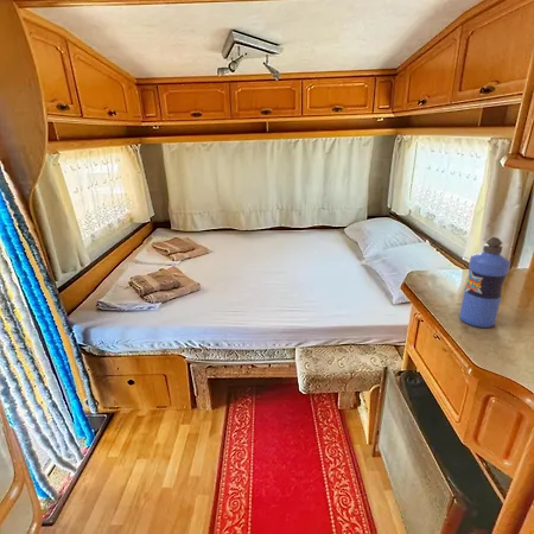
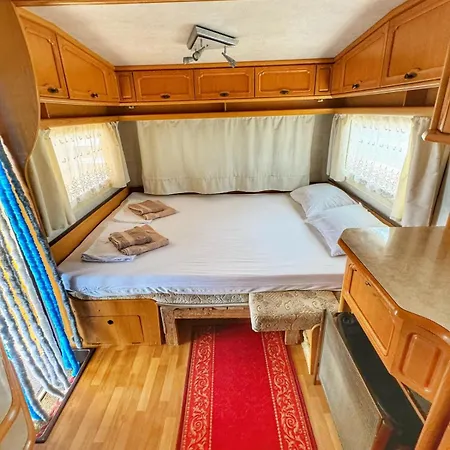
- water bottle (484, 280)
